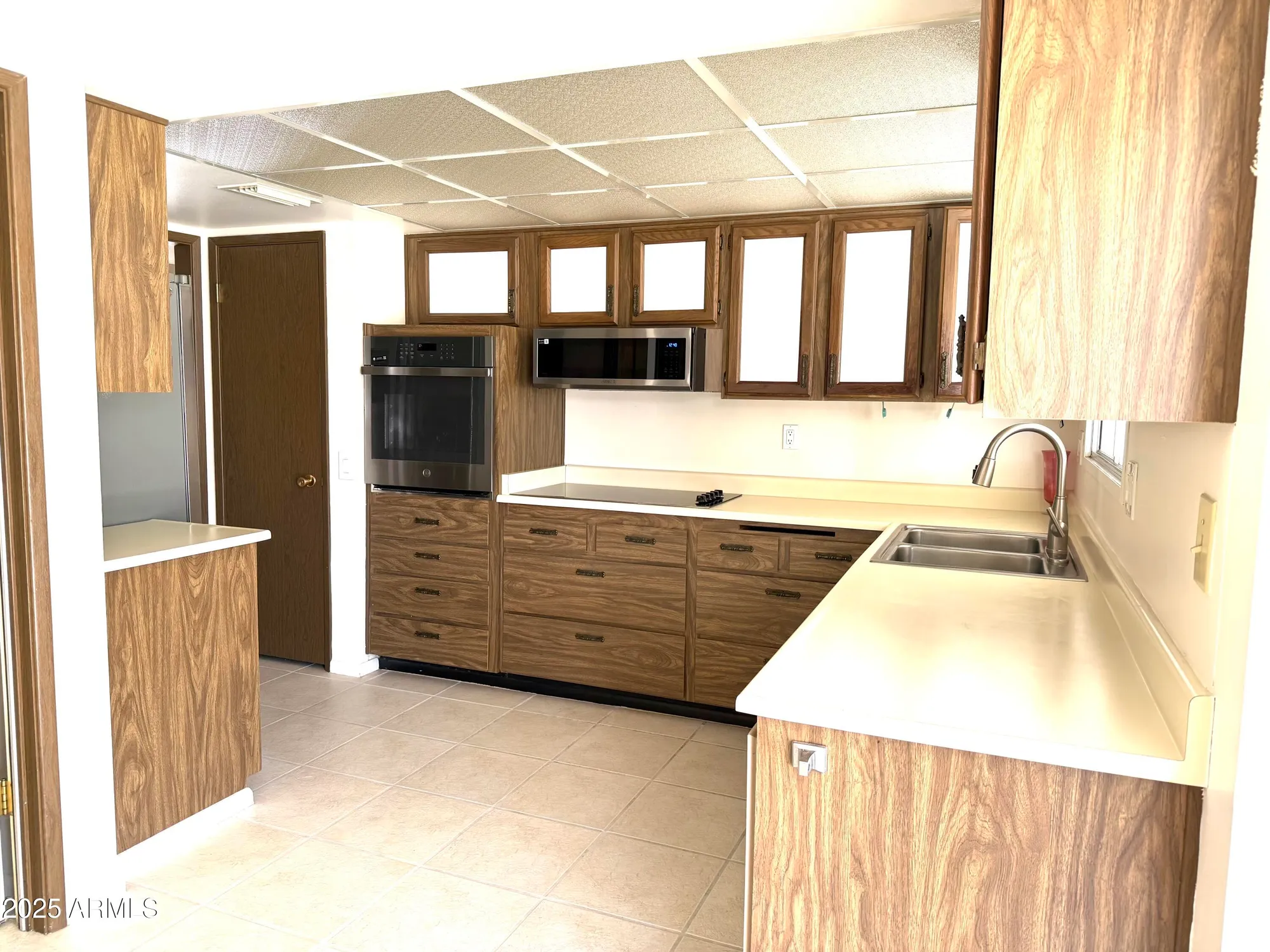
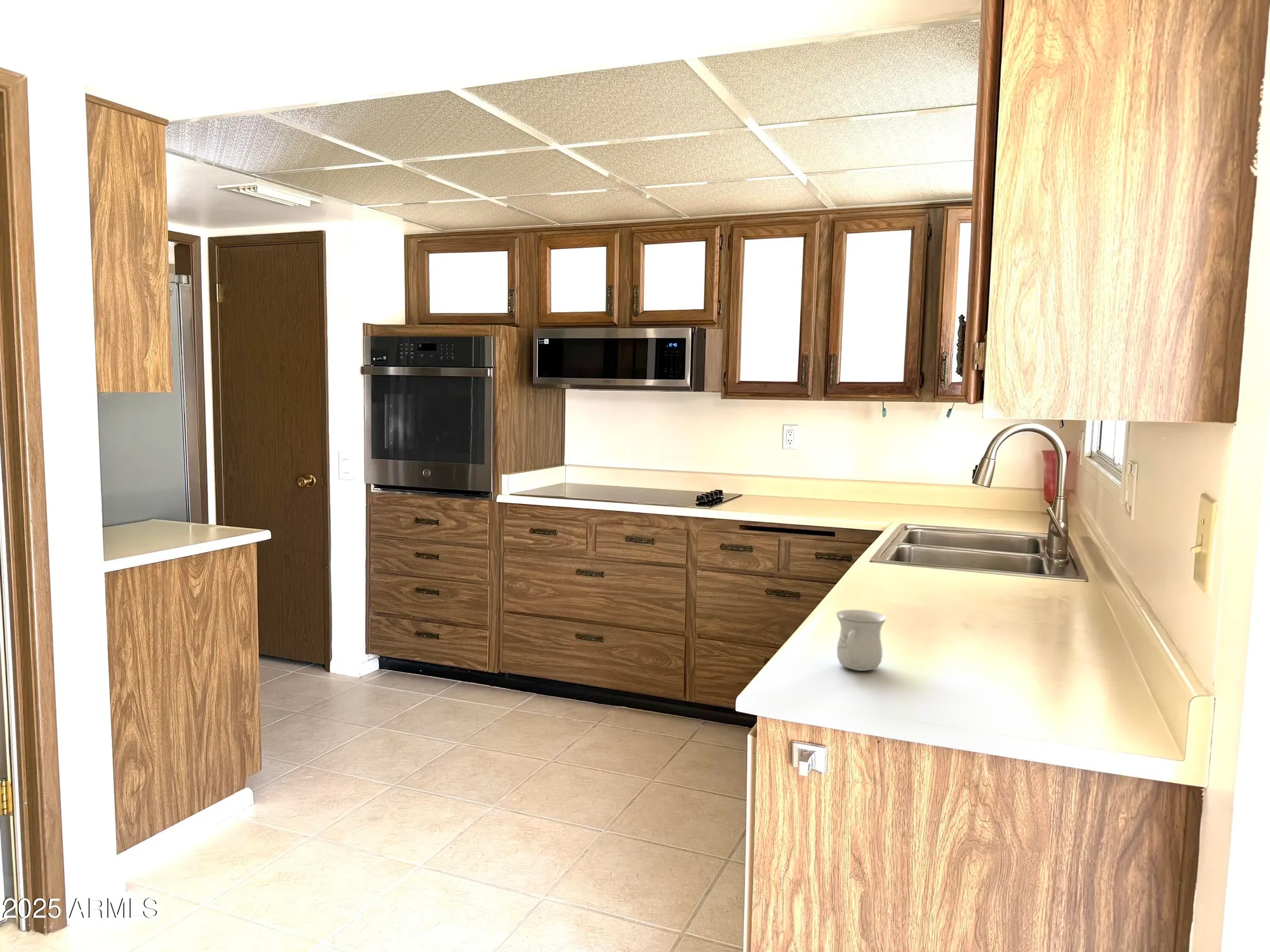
+ mug (857, 644)
